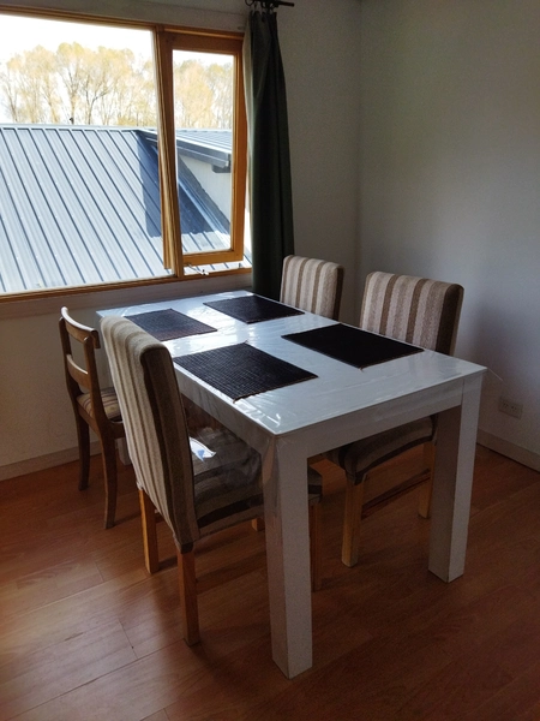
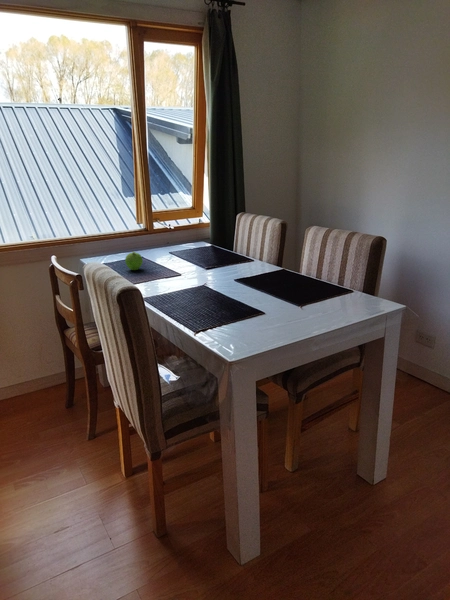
+ fruit (133, 260)
